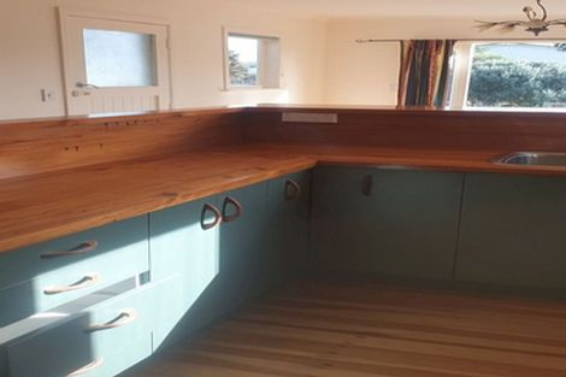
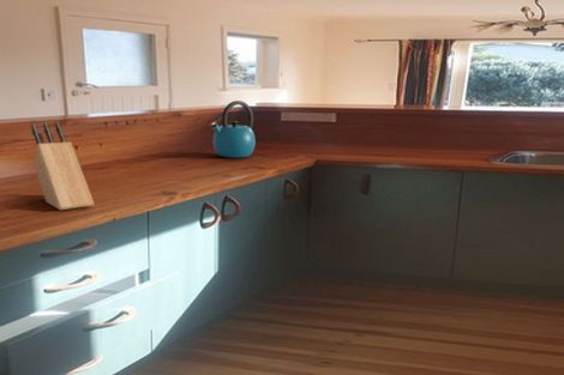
+ knife block (59, 162)
+ kettle (232, 128)
